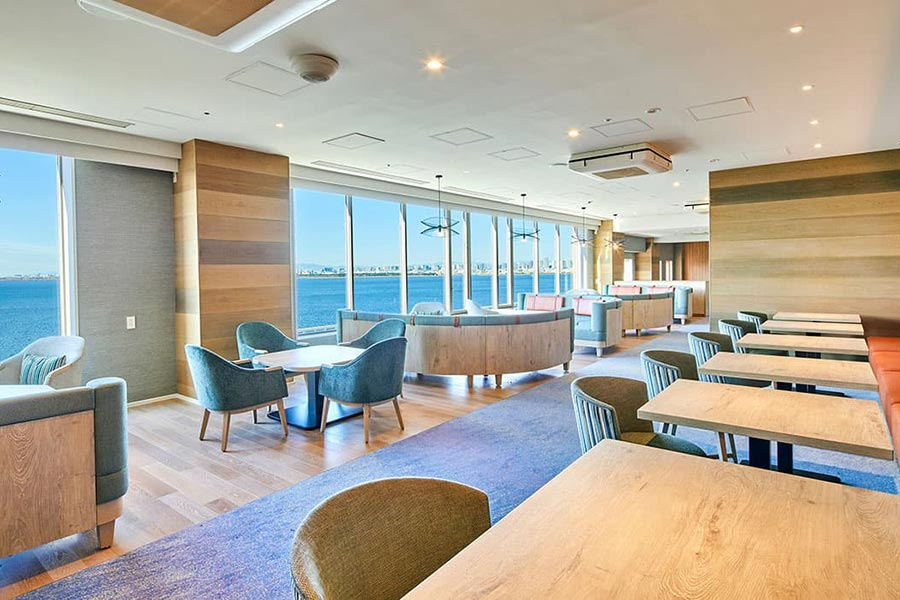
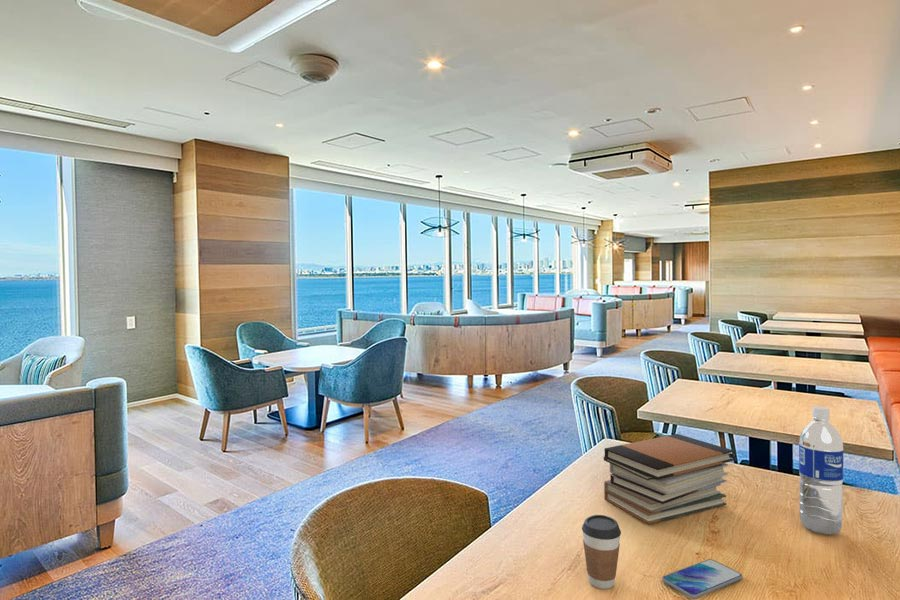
+ smartphone (702, 577)
+ book stack (667, 475)
+ coffee cup (601, 552)
+ water bottle (820, 468)
